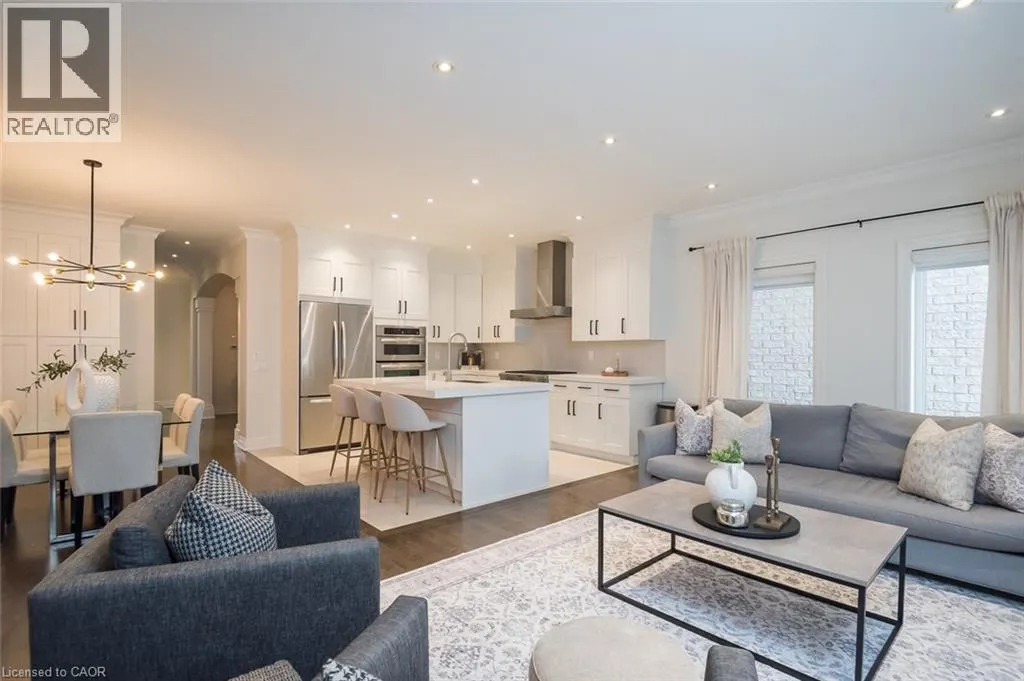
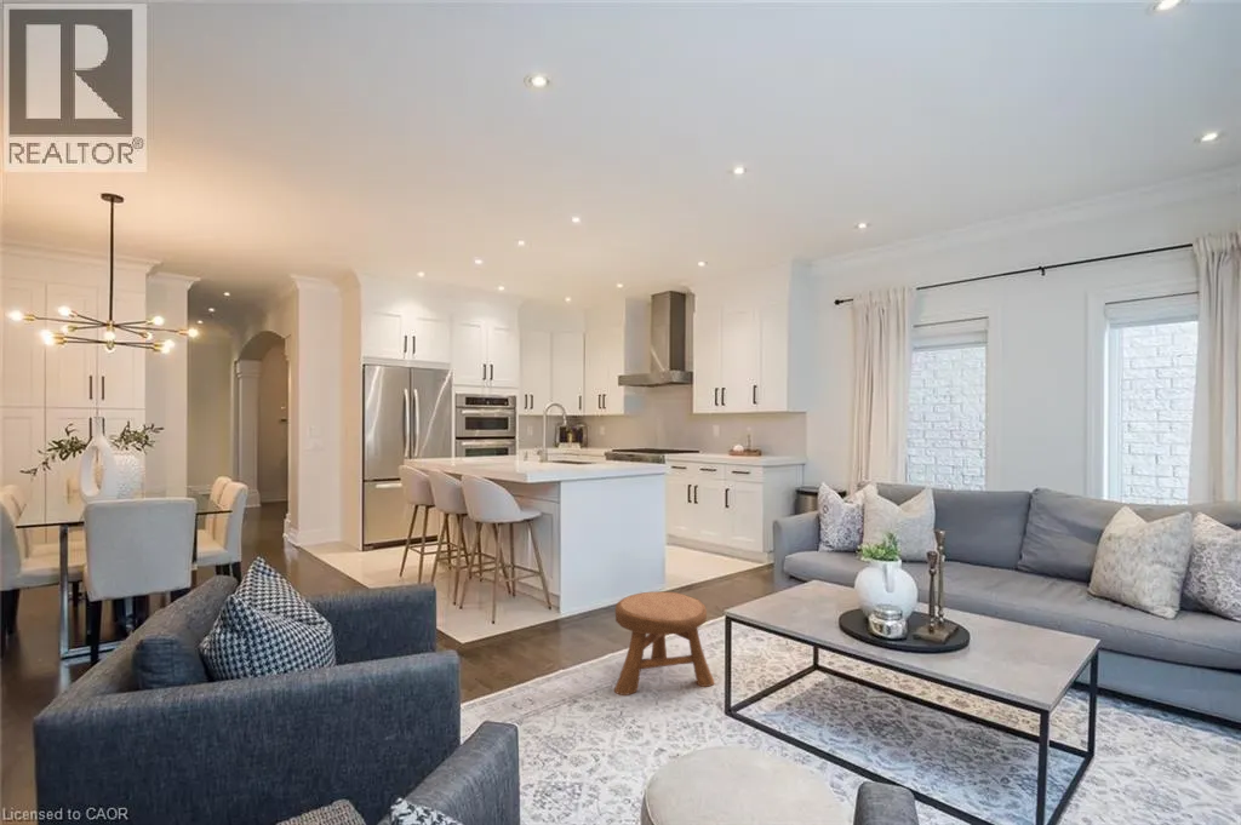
+ stool (656, 642)
